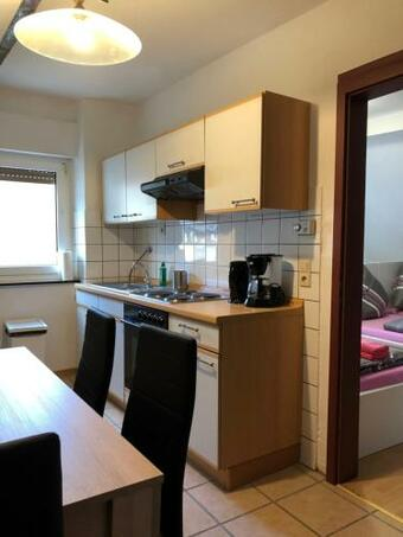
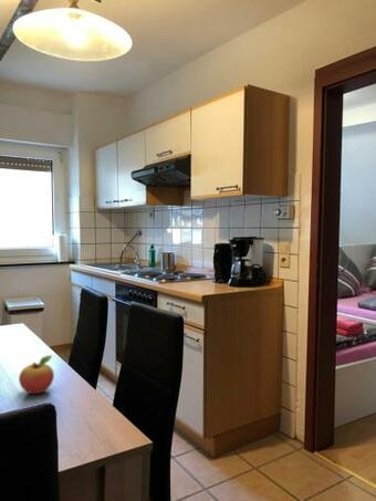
+ fruit (36, 374)
